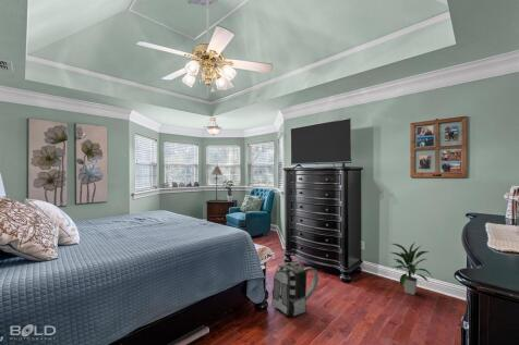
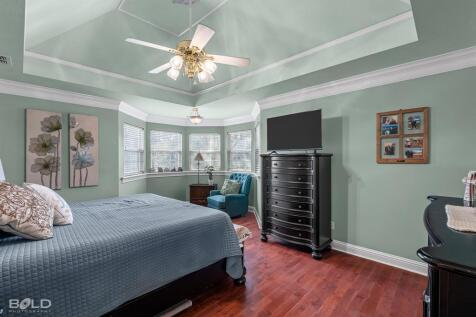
- backpack (294, 284)
- indoor plant (408, 267)
